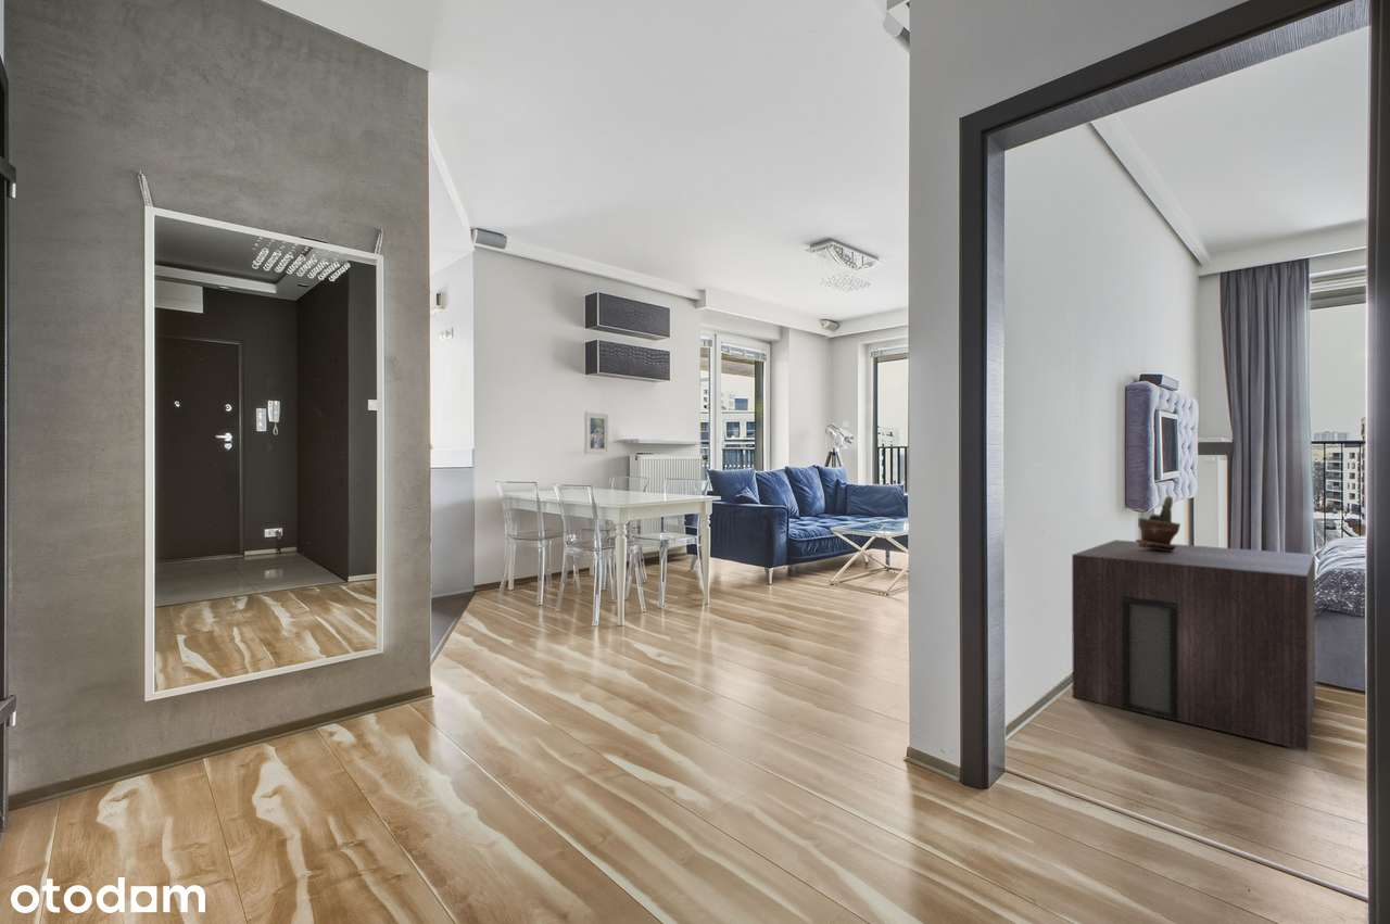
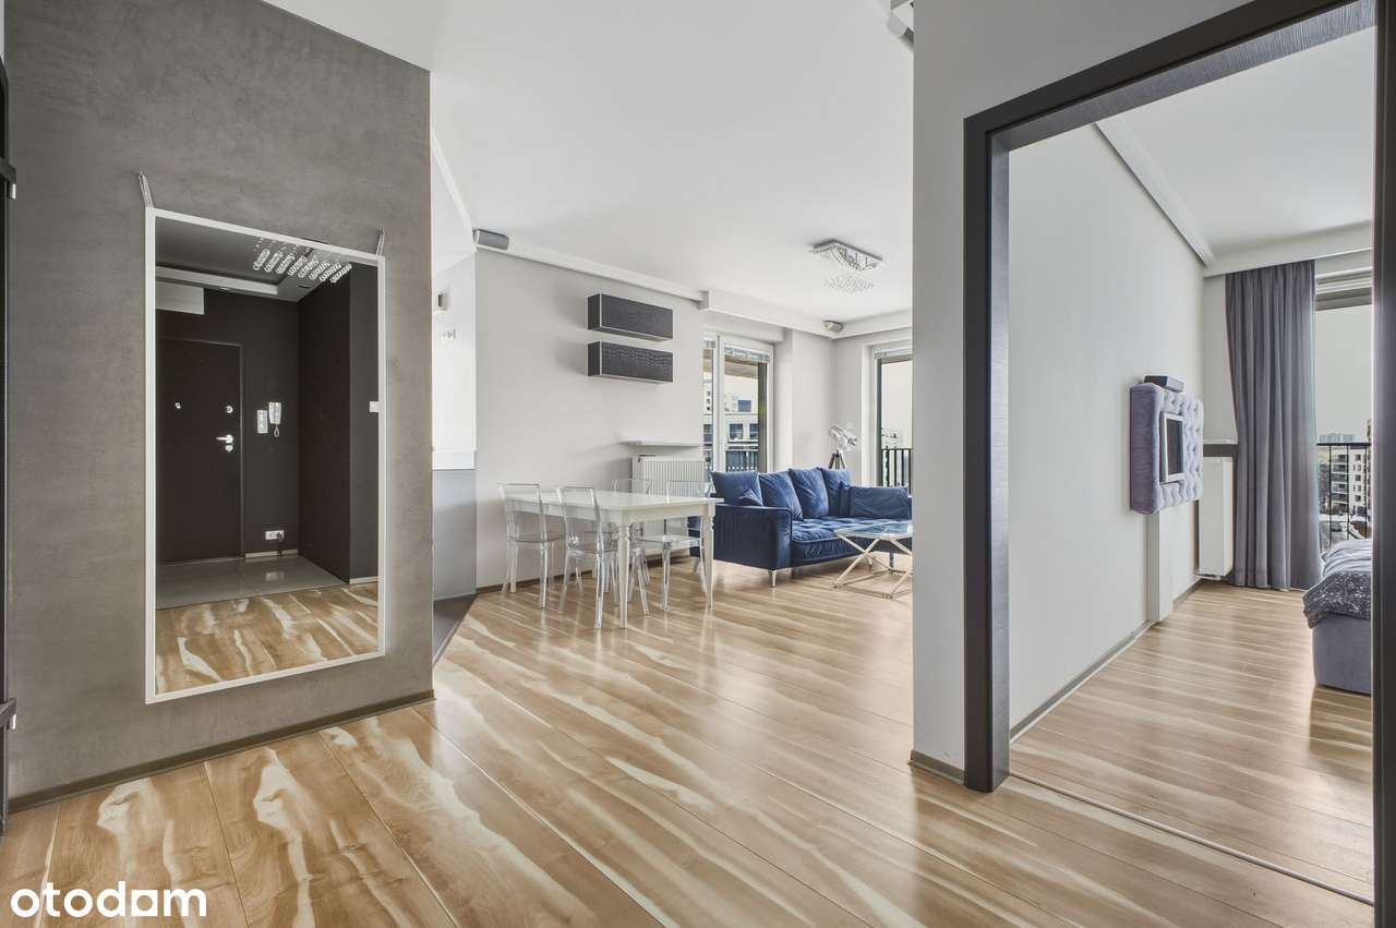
- potted plant (1157, 522)
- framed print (596, 433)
- storage cabinet (1192, 625)
